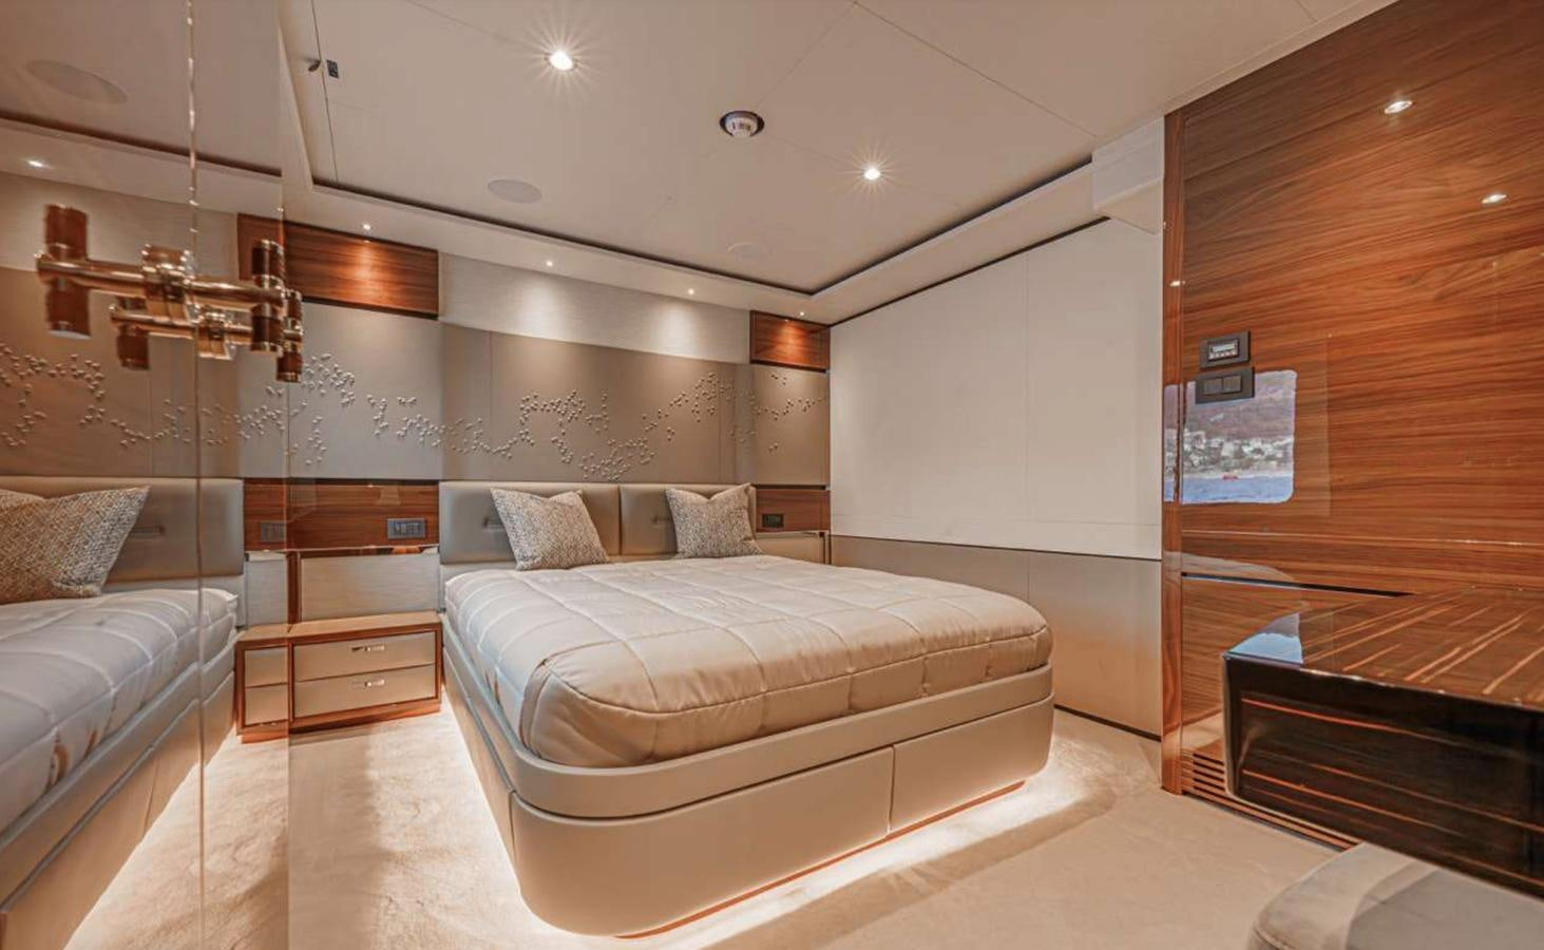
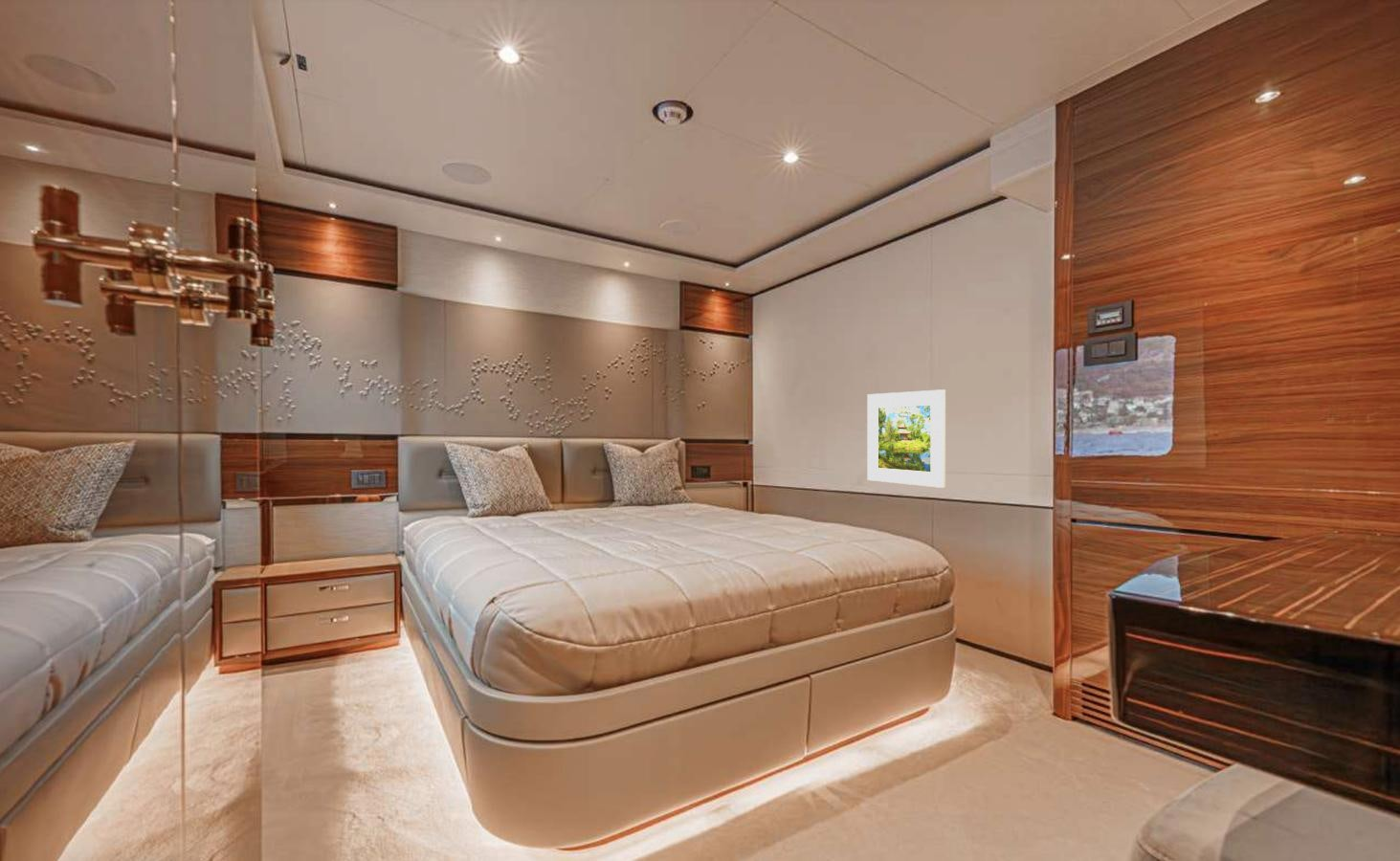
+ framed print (903, 437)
